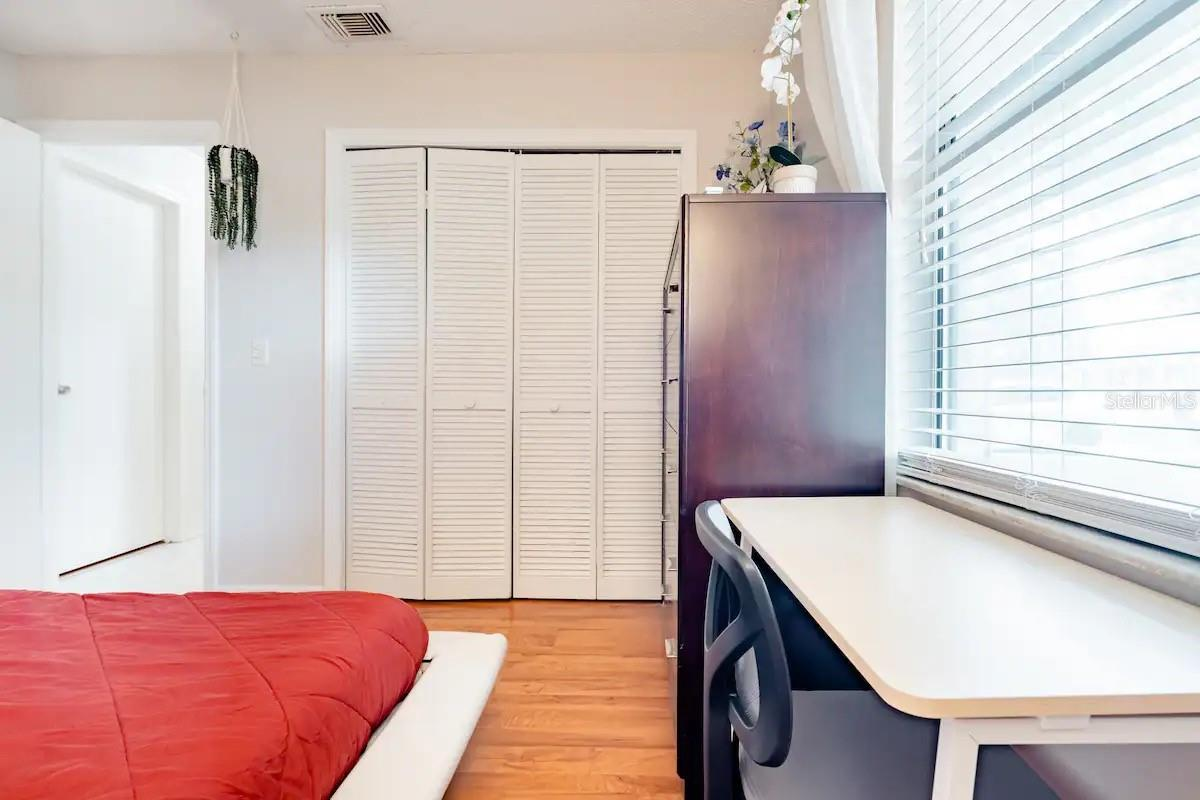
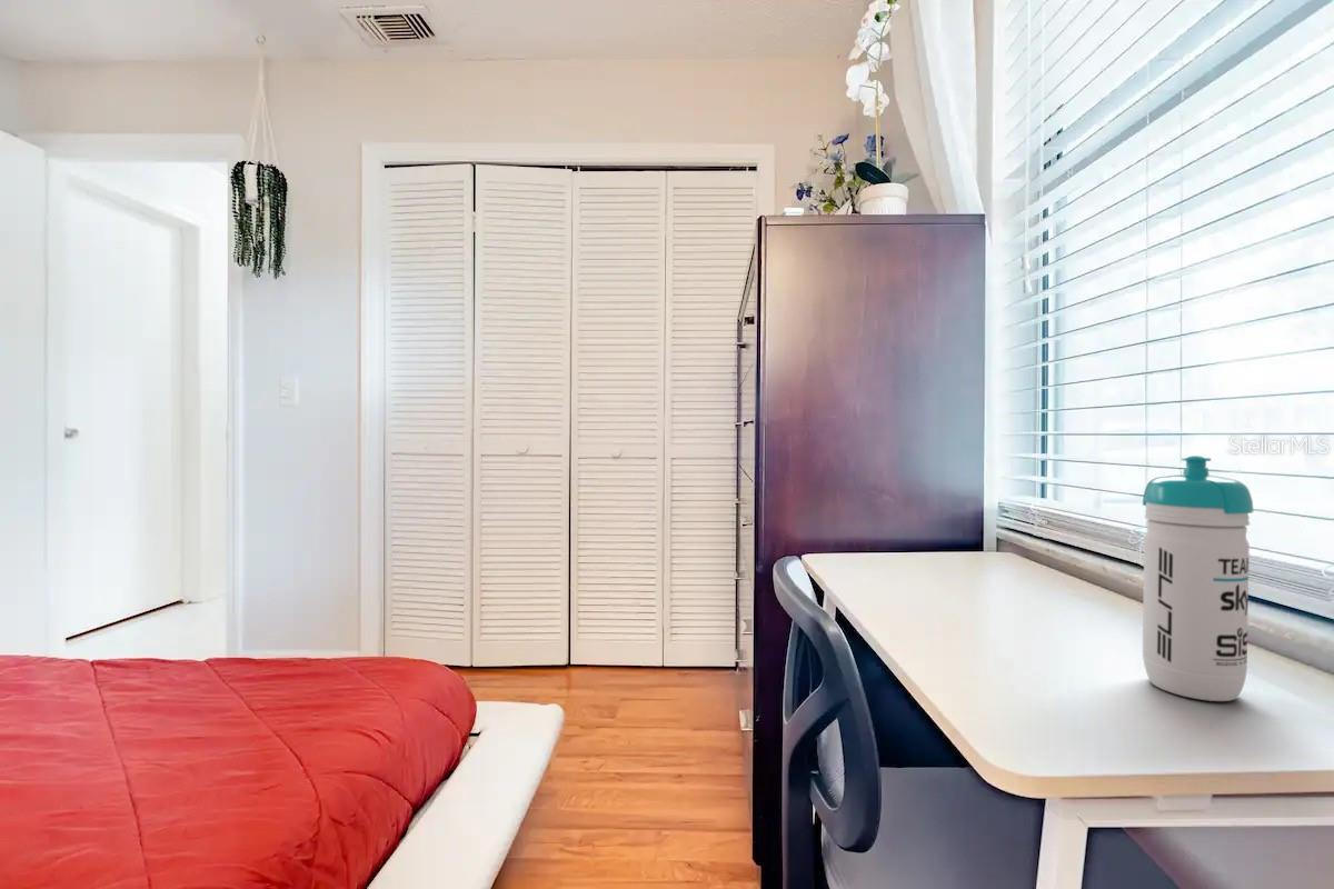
+ water bottle (1194, 571)
